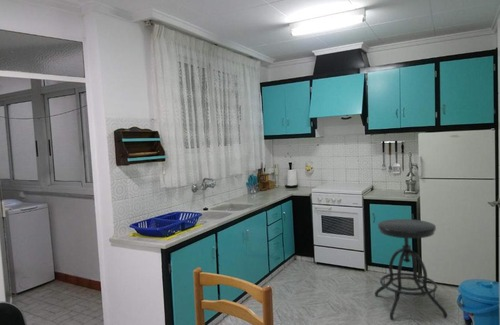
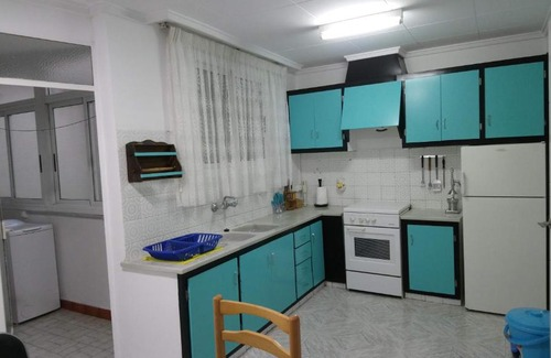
- stool (407, 262)
